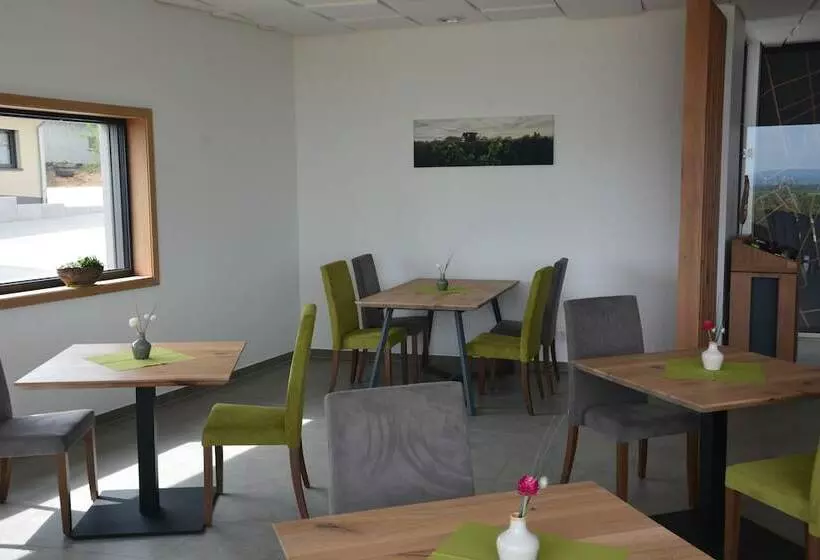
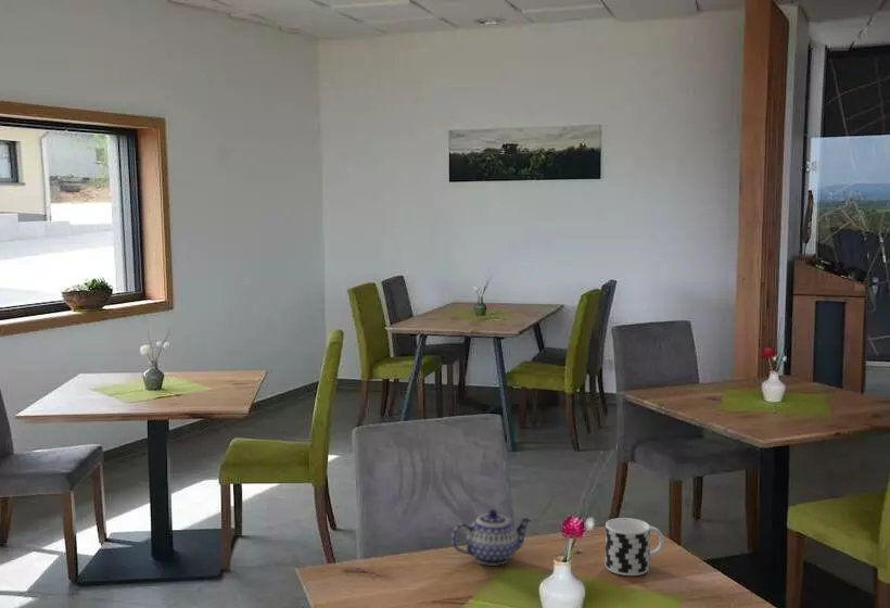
+ teapot (492, 534)
+ cup (634, 545)
